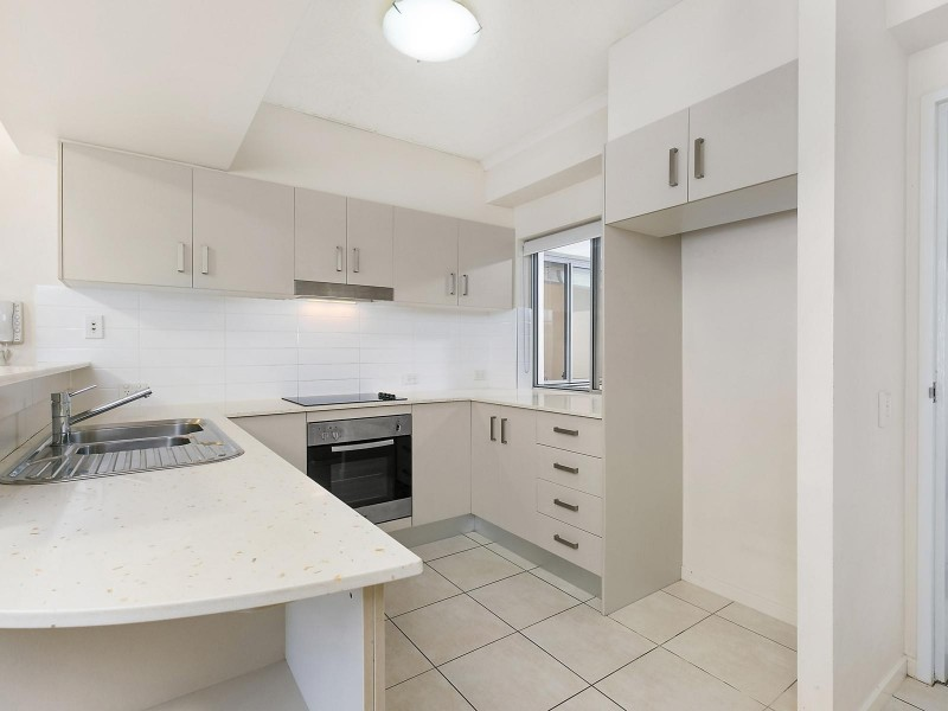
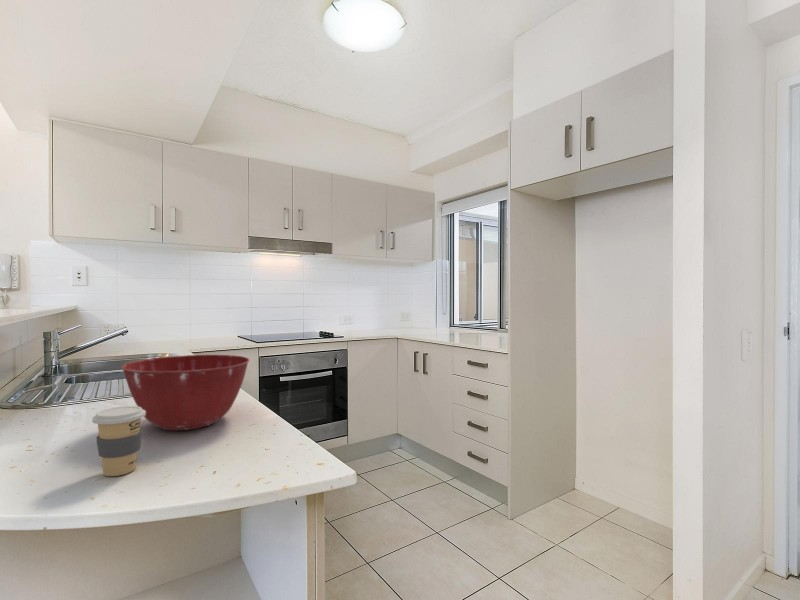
+ mixing bowl (189, 391)
+ coffee cup (119, 440)
